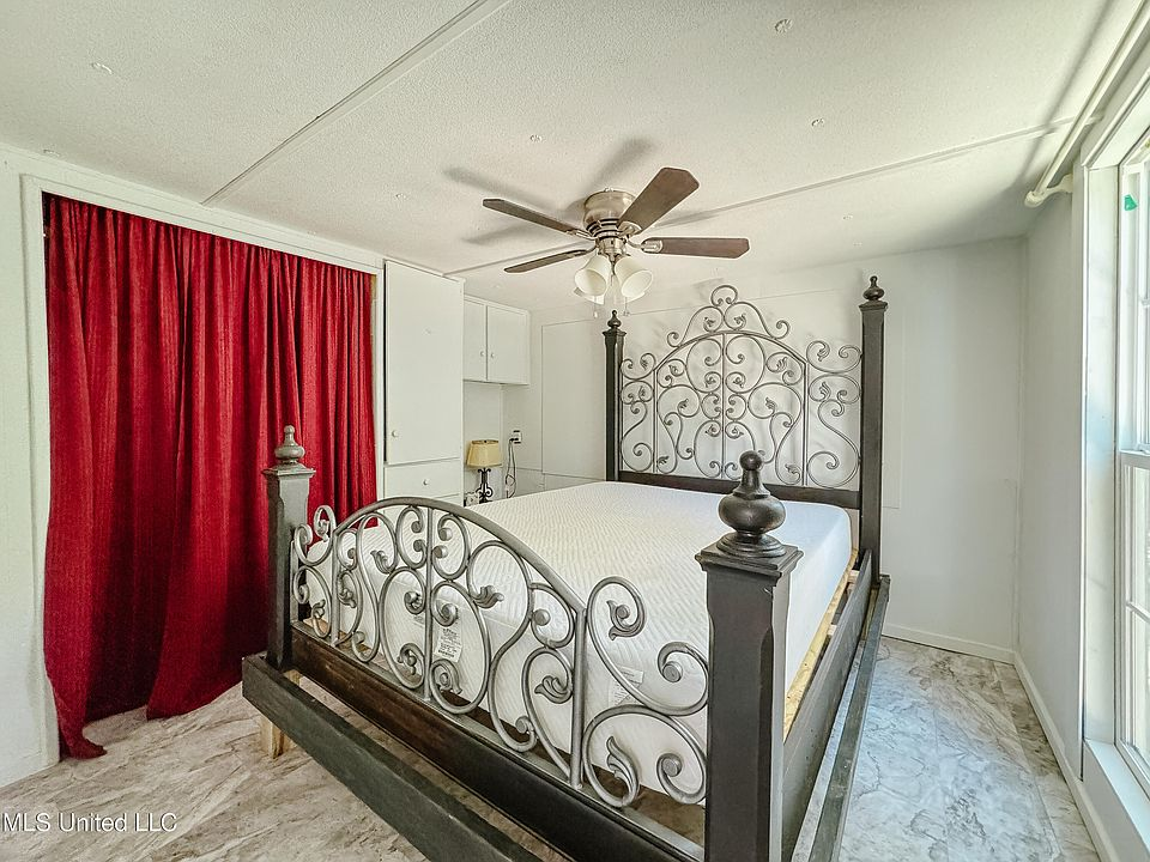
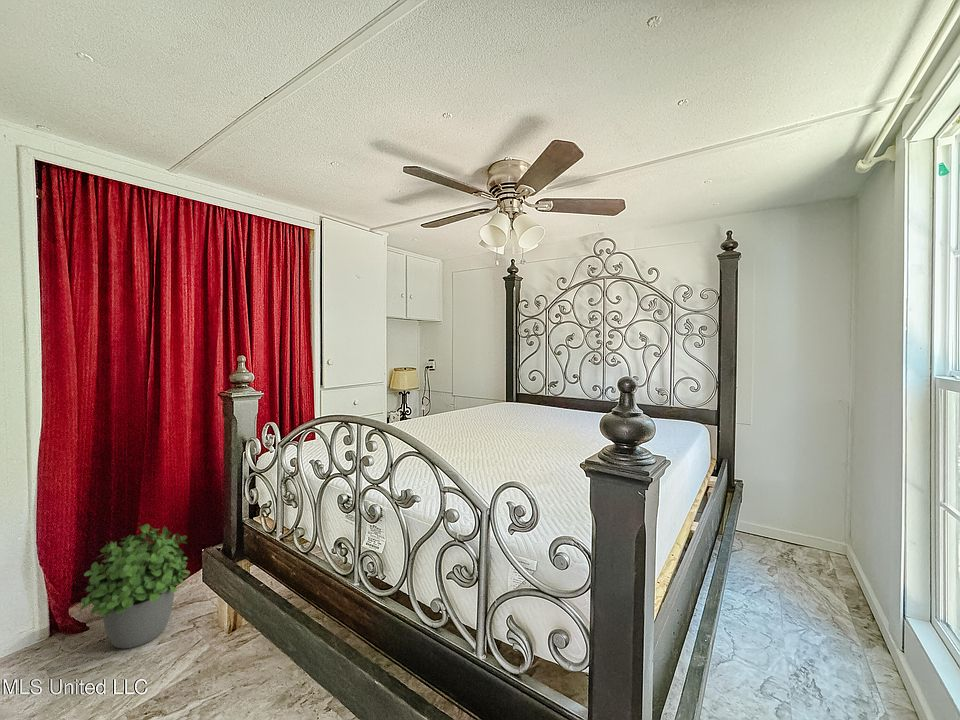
+ potted plant (140, 581)
